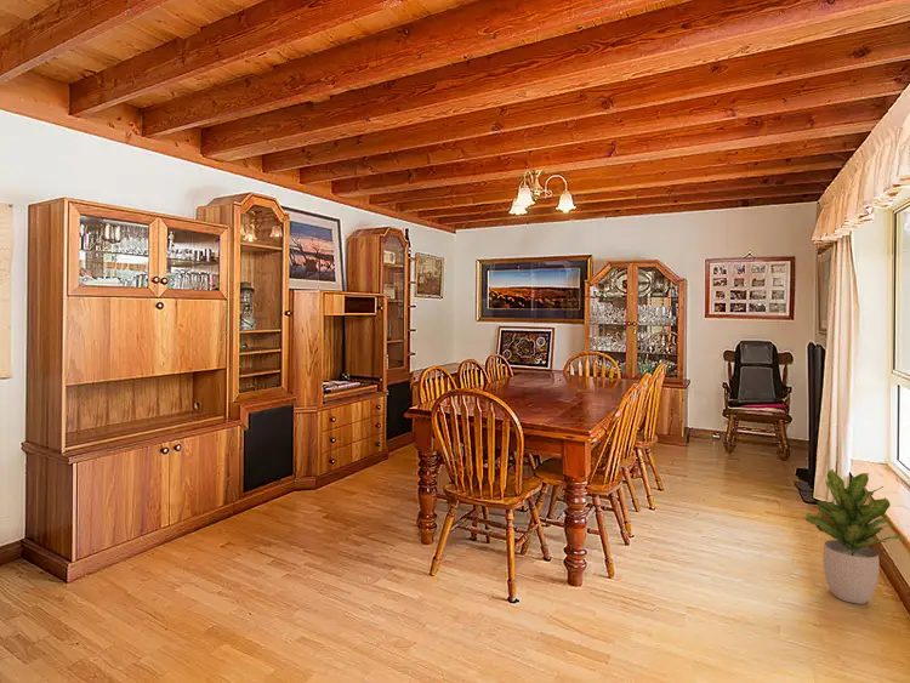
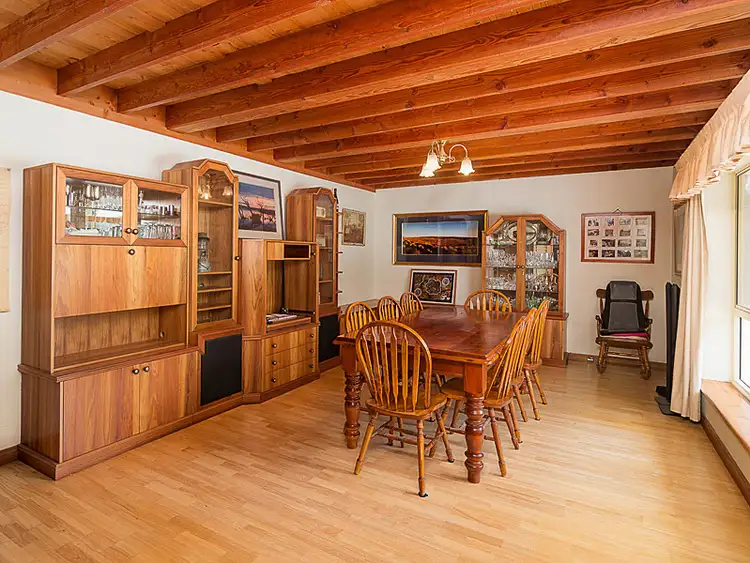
- potted plant (847, 531)
